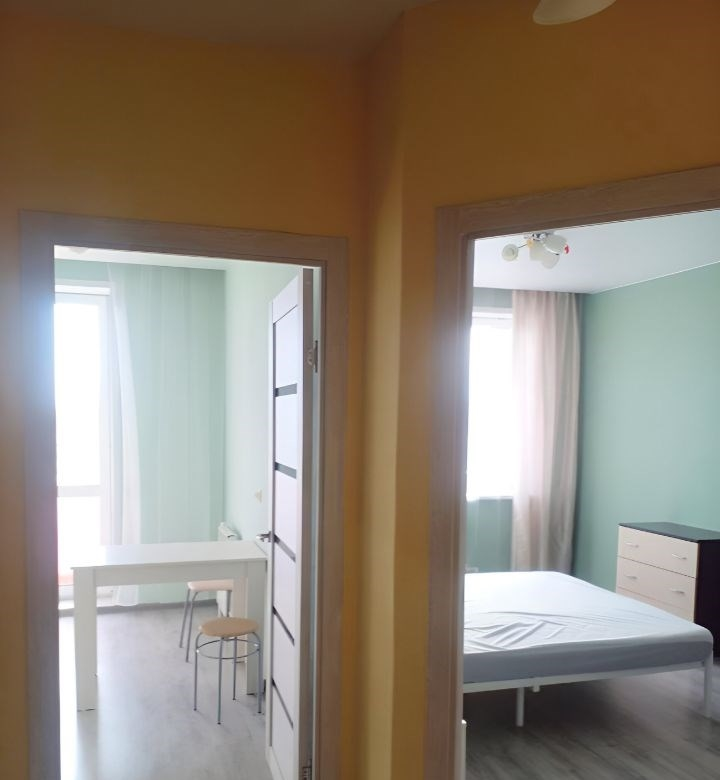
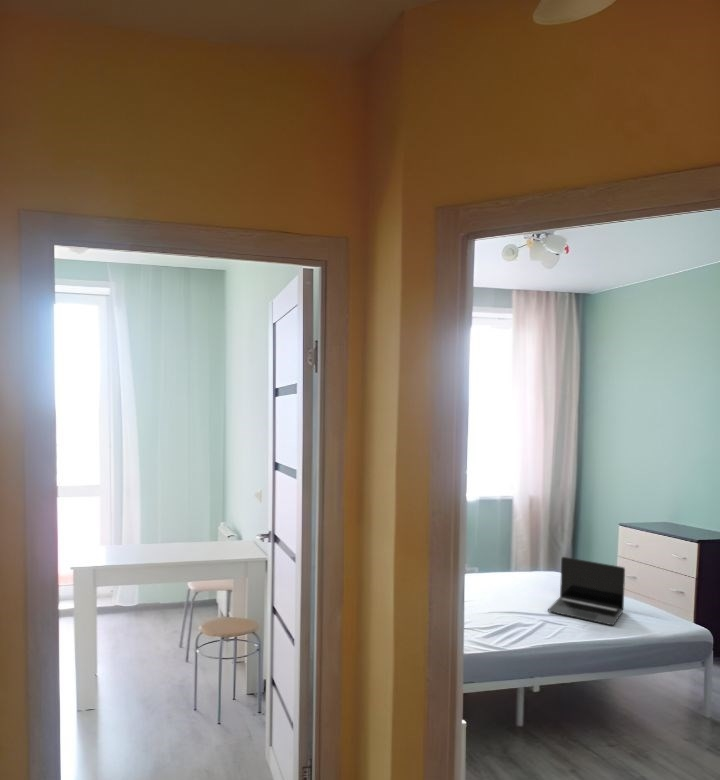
+ laptop (586, 589)
